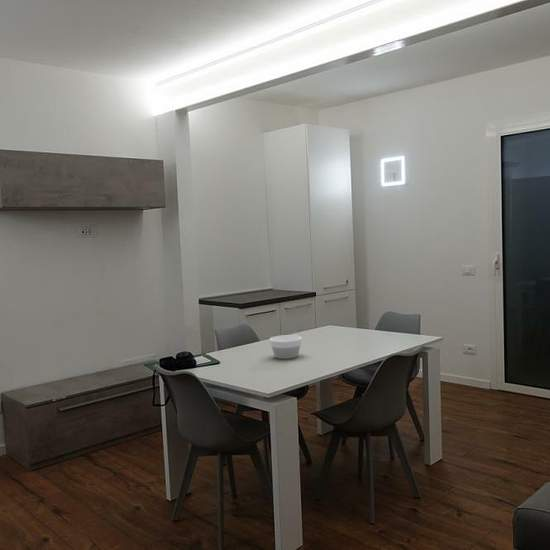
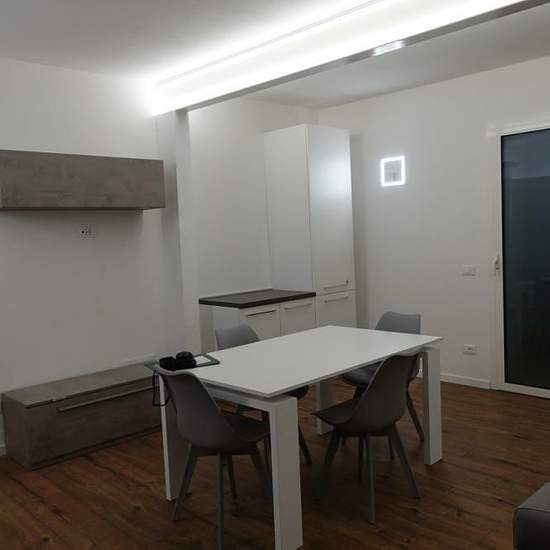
- bowl (286, 347)
